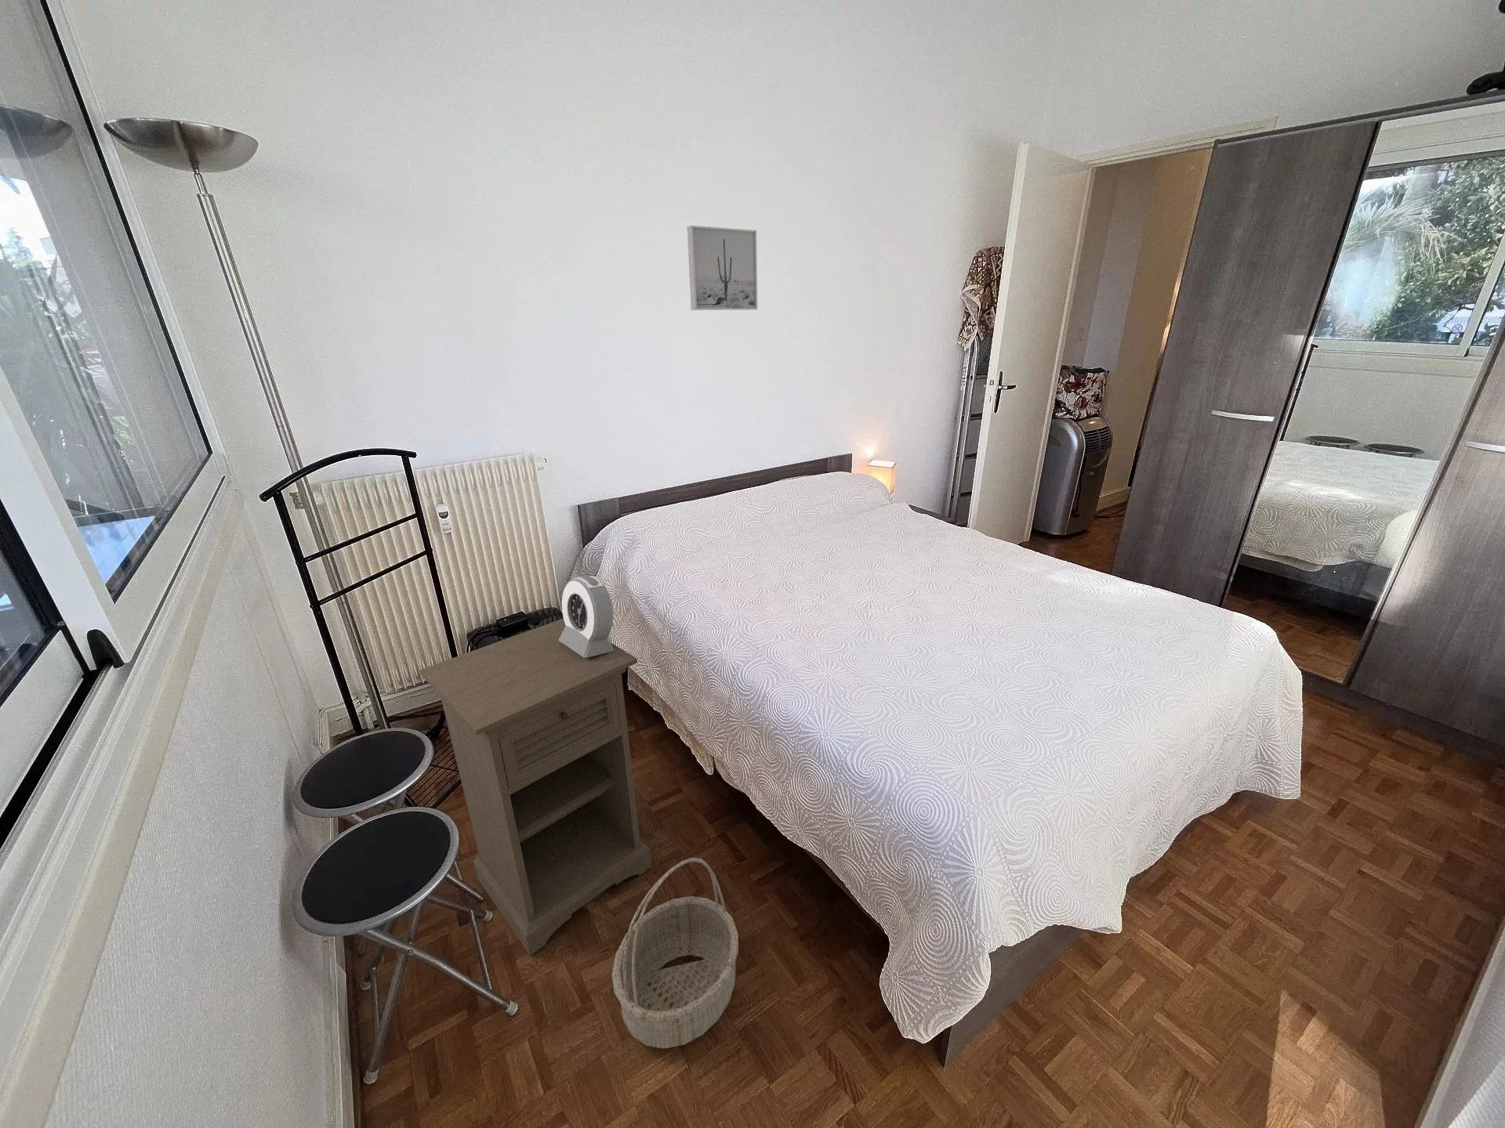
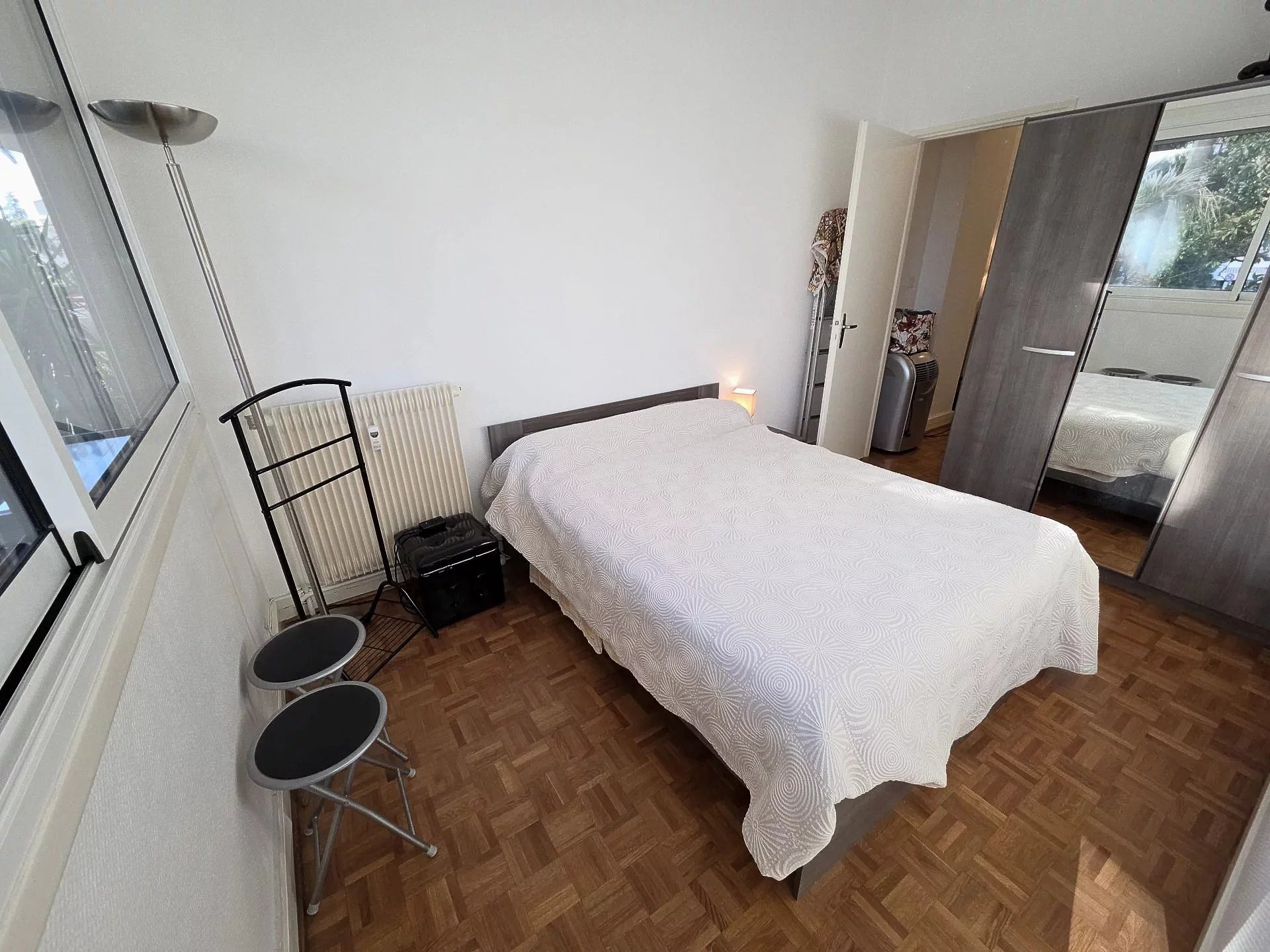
- alarm clock (583, 613)
- wall art (724, 269)
- basket (675, 936)
- nightstand (549, 777)
